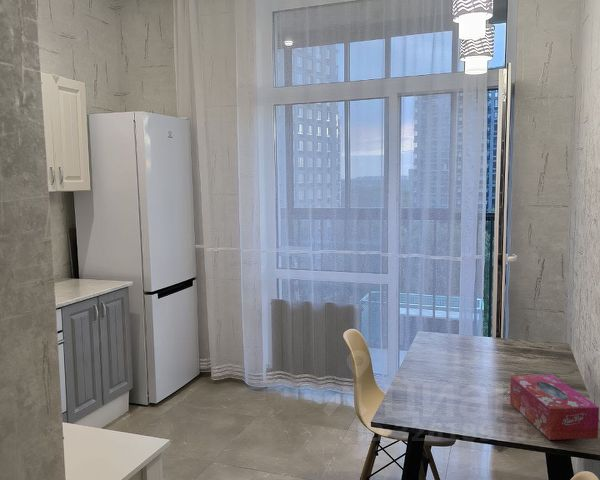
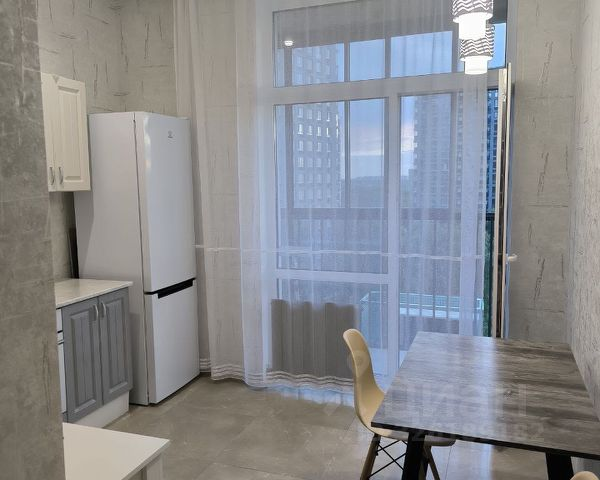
- tissue box (550, 404)
